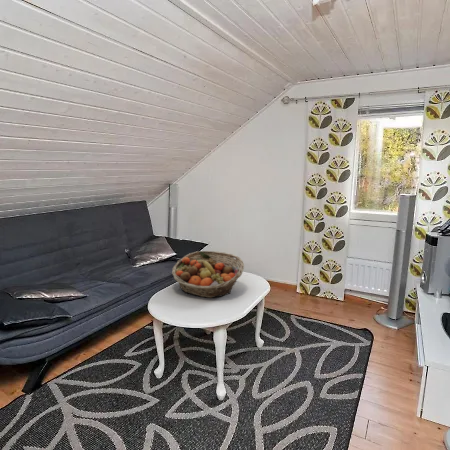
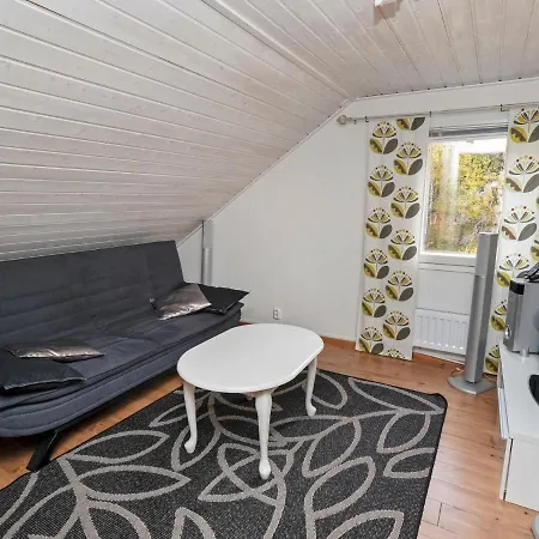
- fruit basket (207, 273)
